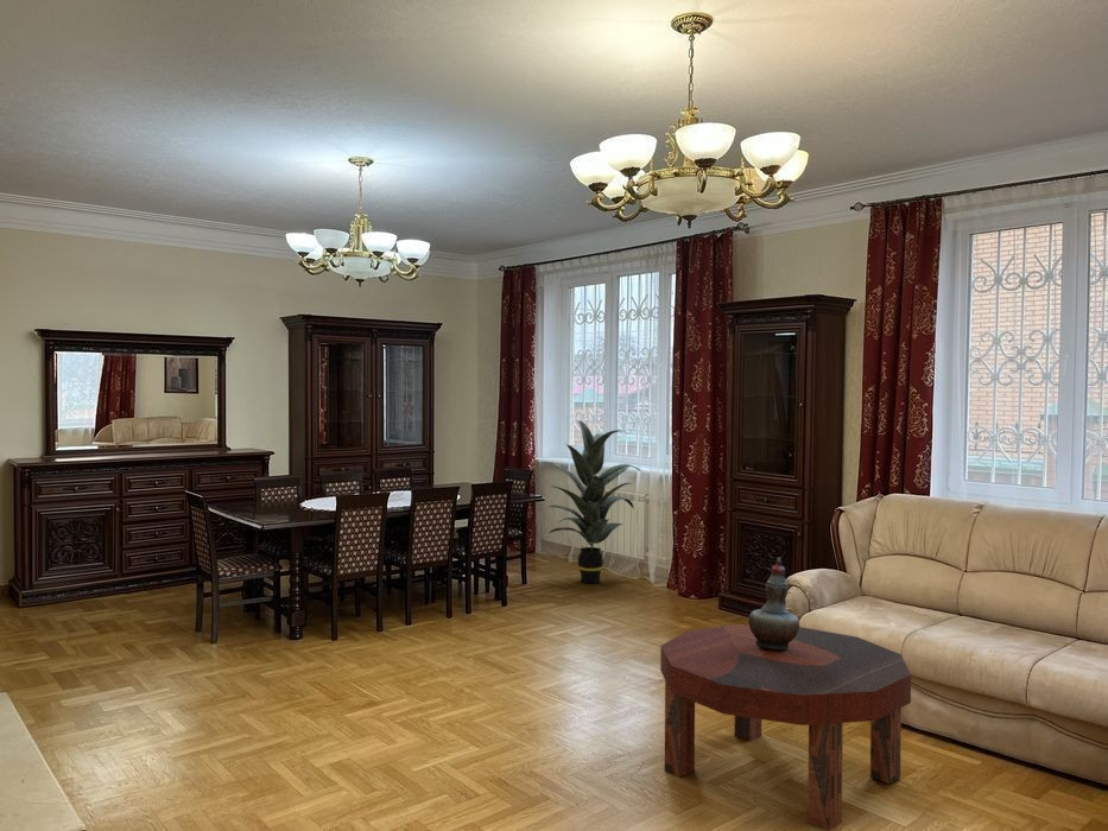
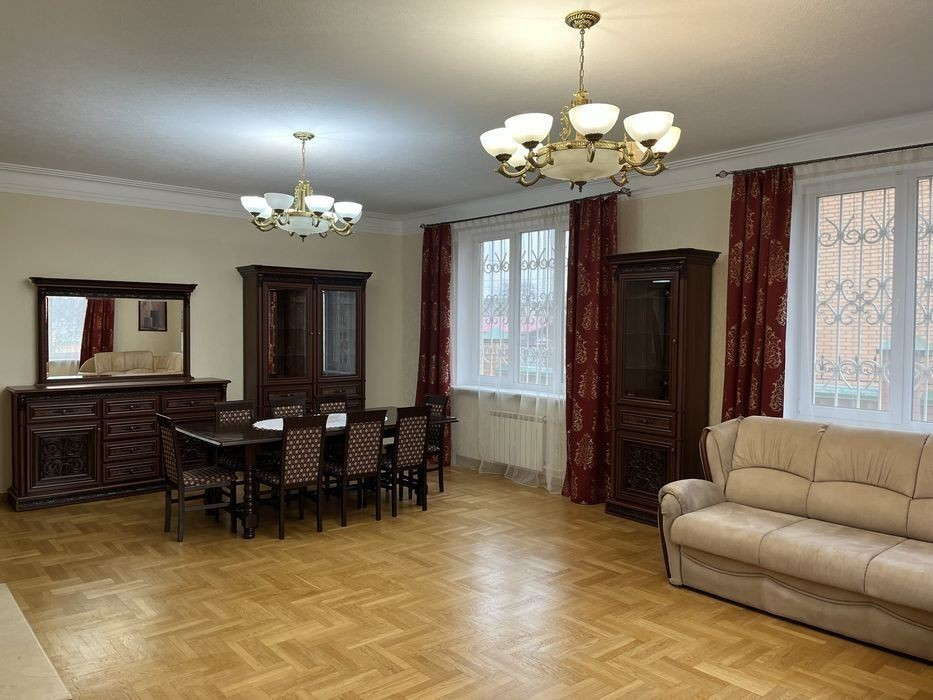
- decorative vase (773, 602)
- indoor plant (590, 500)
- coffee table (778, 713)
